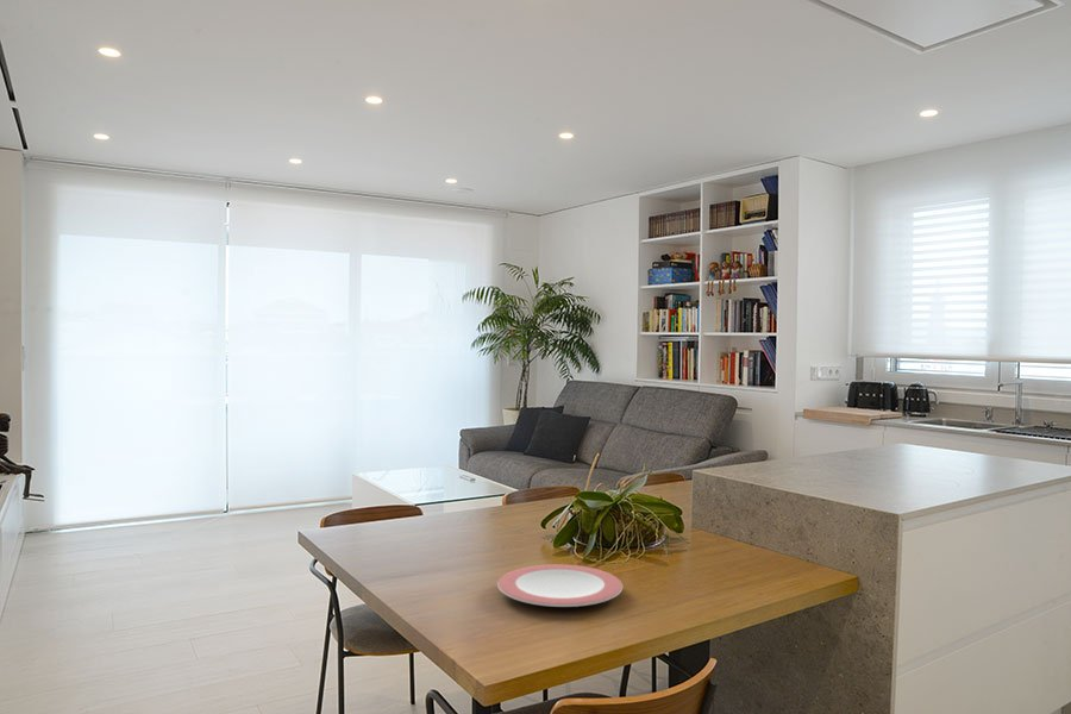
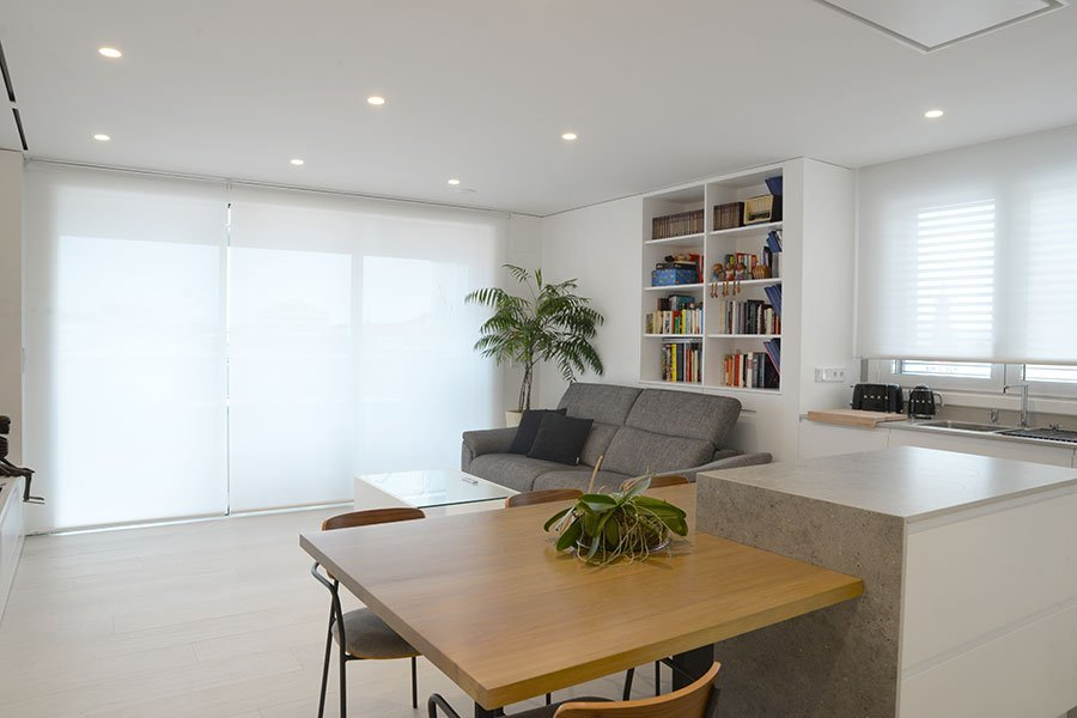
- plate (559, 587)
